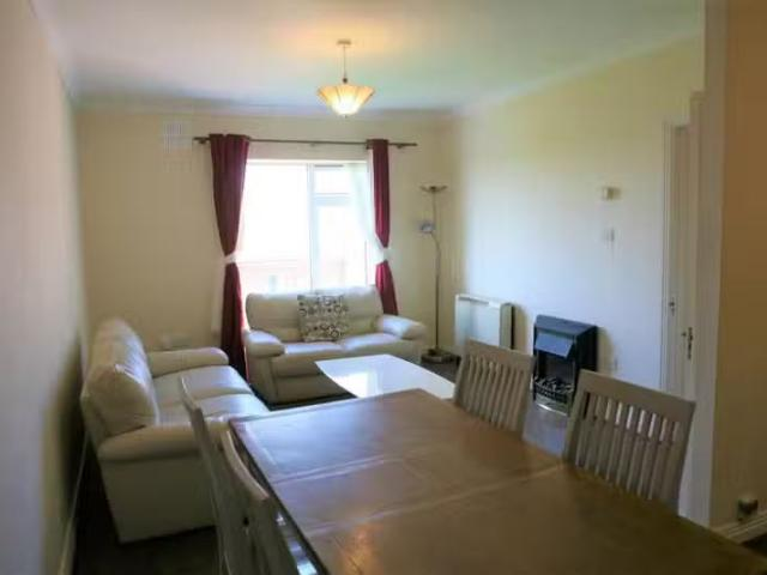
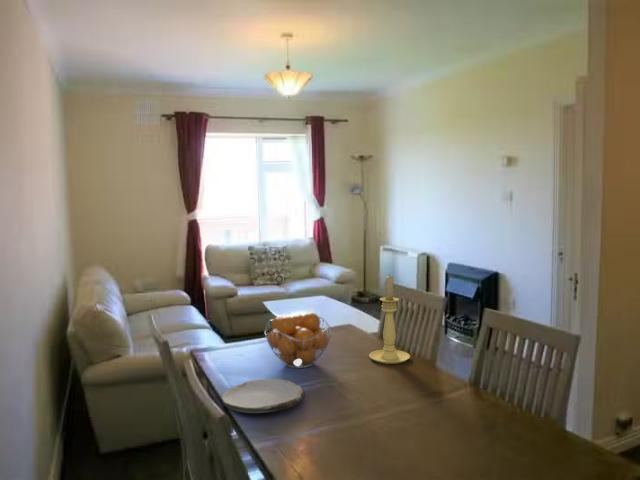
+ plate (263, 396)
+ fruit basket (299, 338)
+ candle holder (389, 316)
